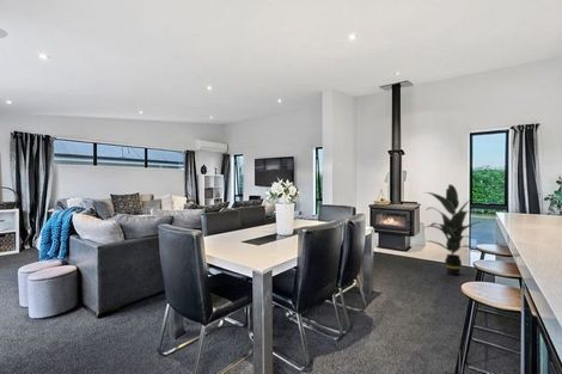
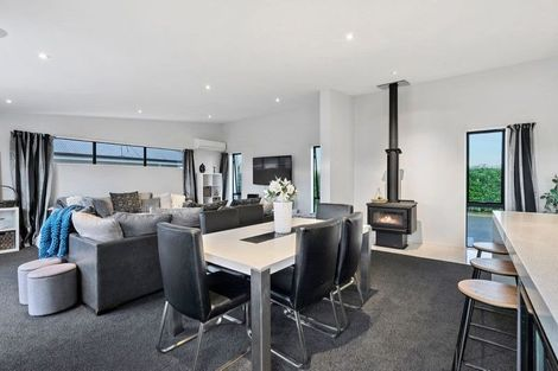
- indoor plant (450, 228)
